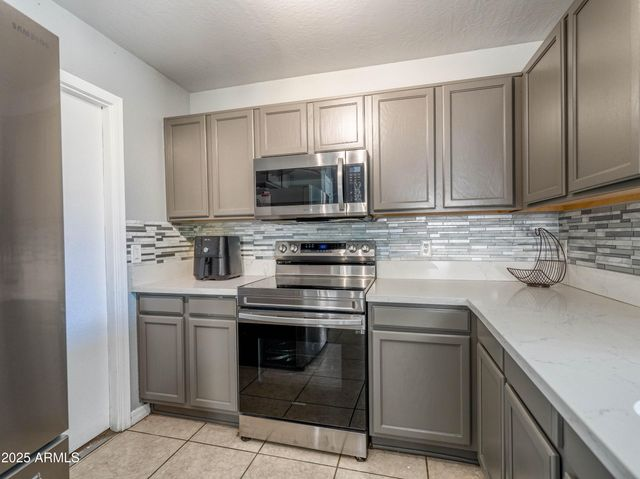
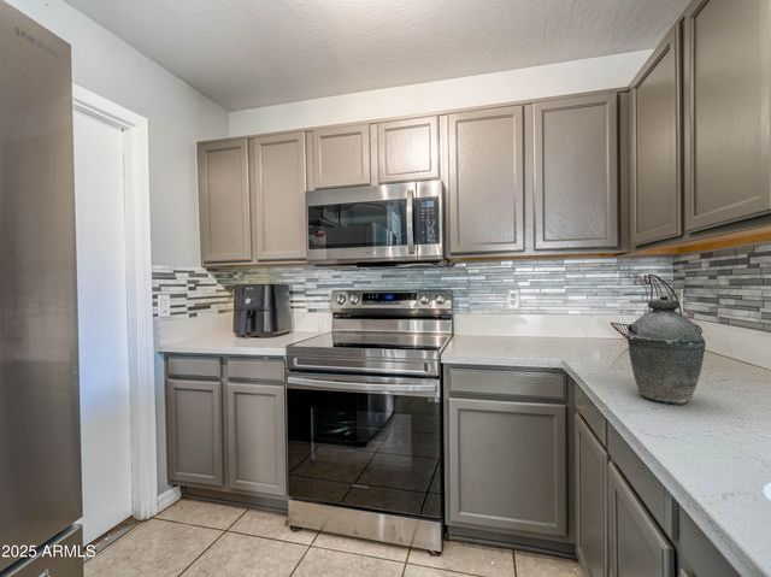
+ kettle (664, 346)
